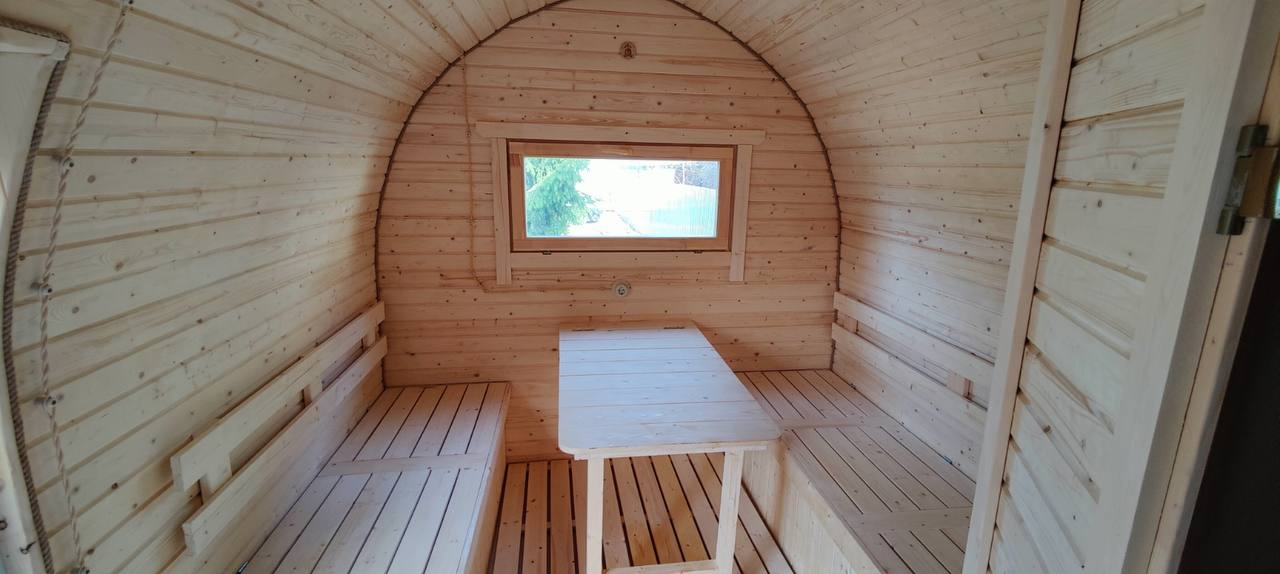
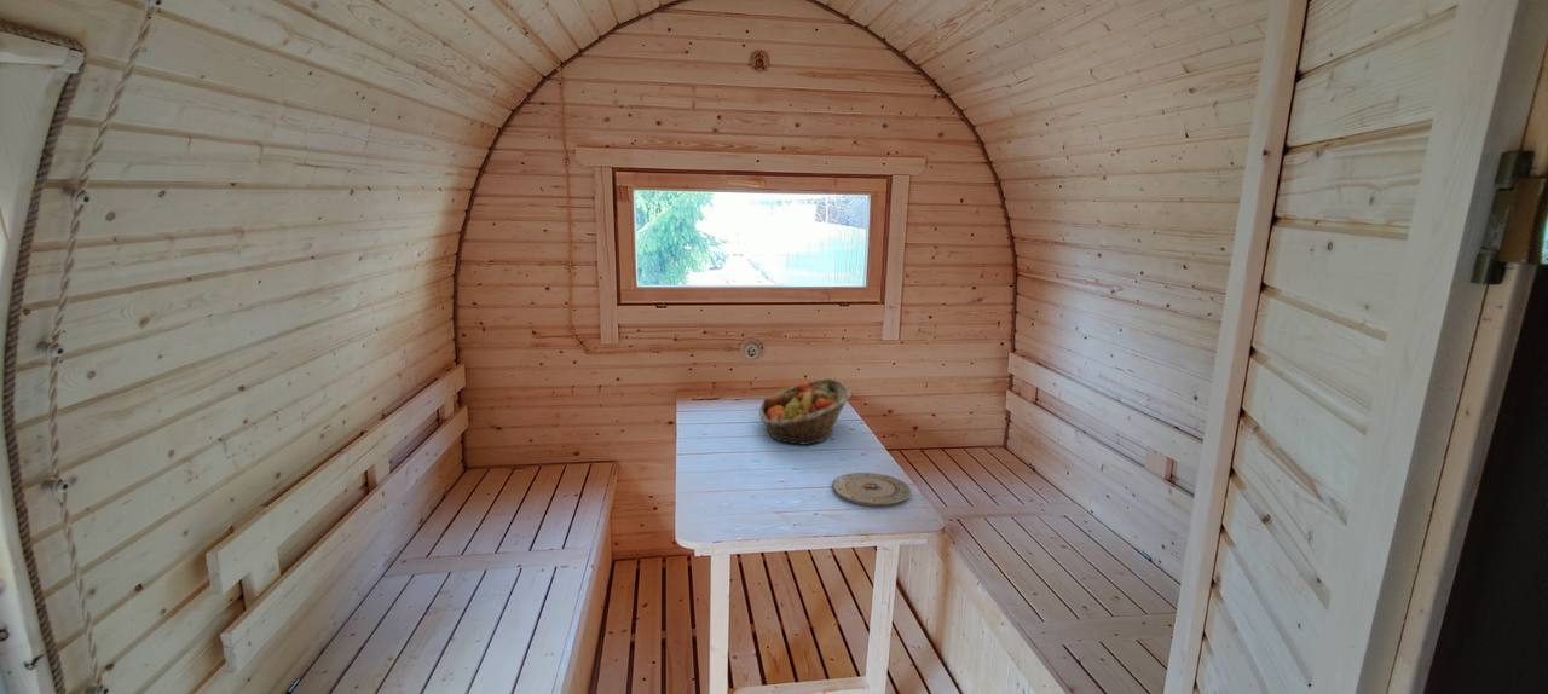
+ plate (871, 488)
+ fruit basket (804, 409)
